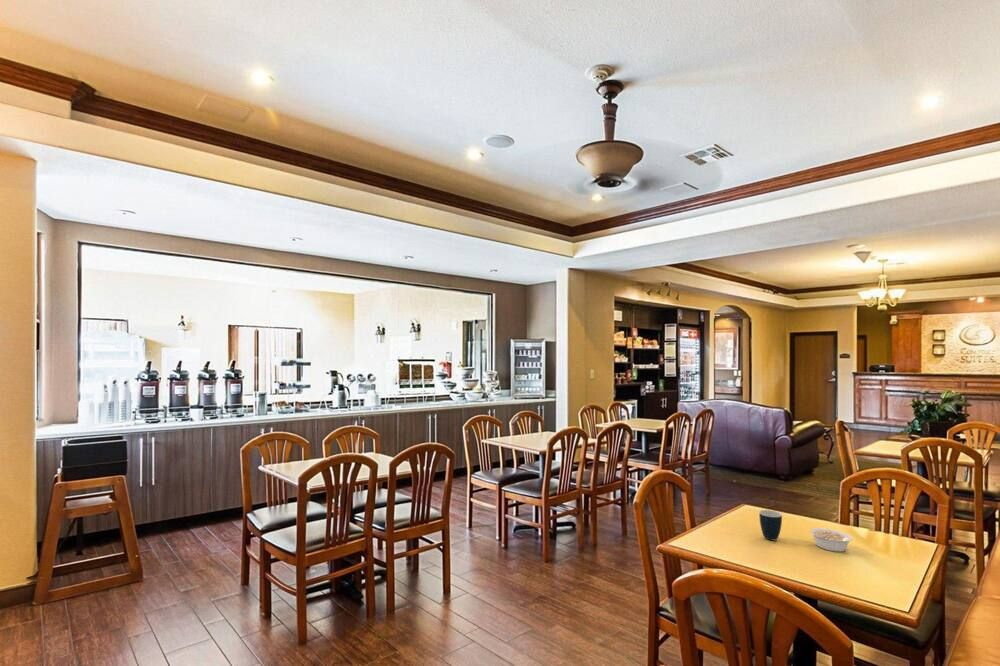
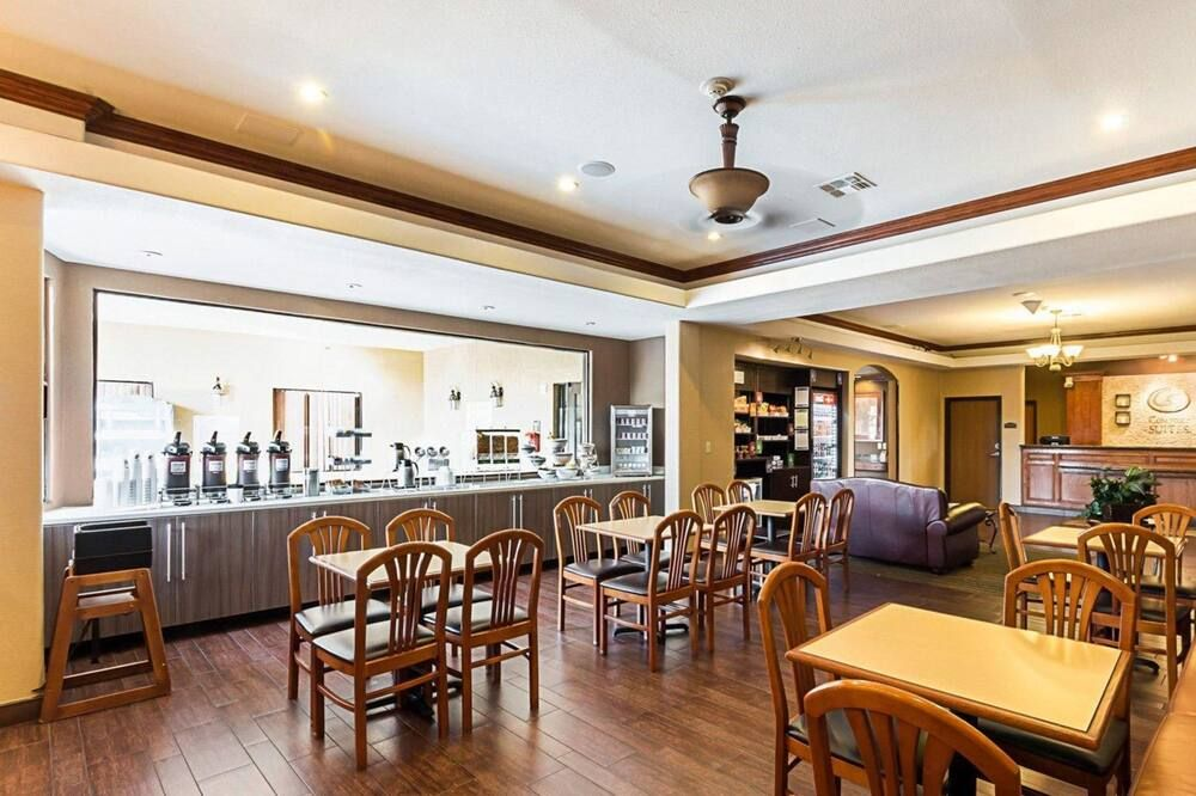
- legume (832, 539)
- mug (769, 526)
